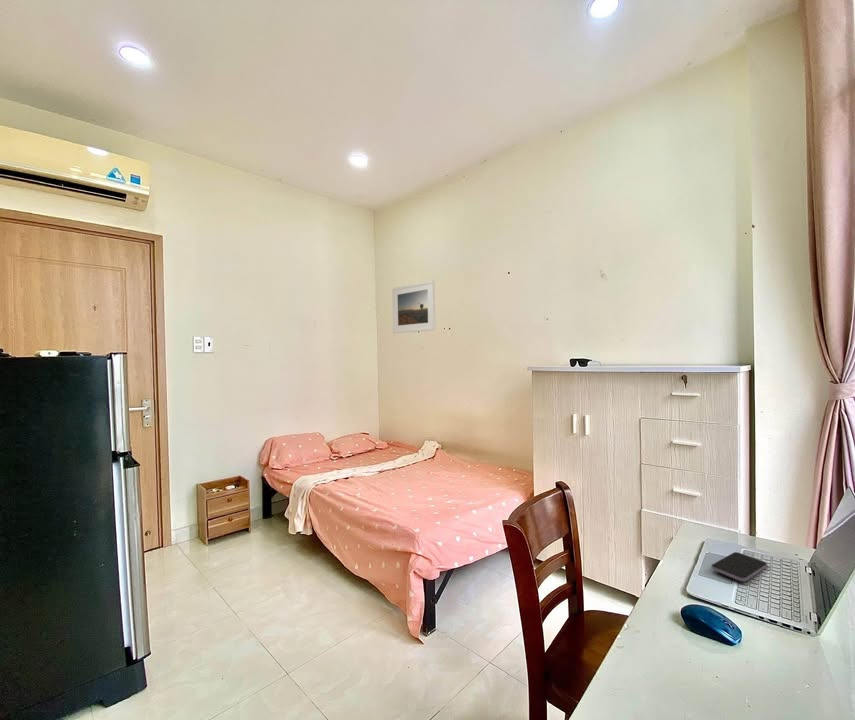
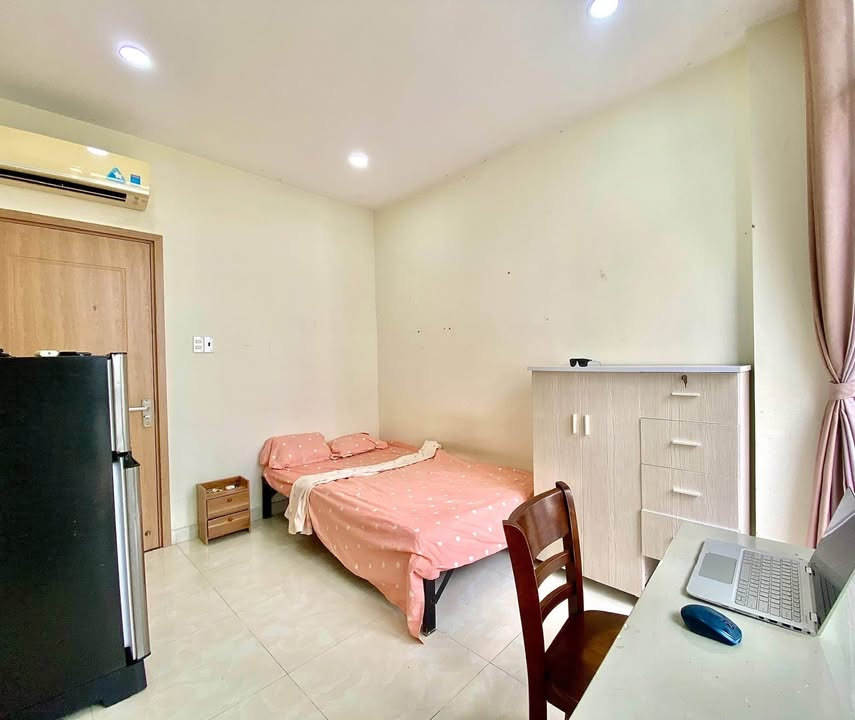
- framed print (412, 308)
- smartphone (739, 565)
